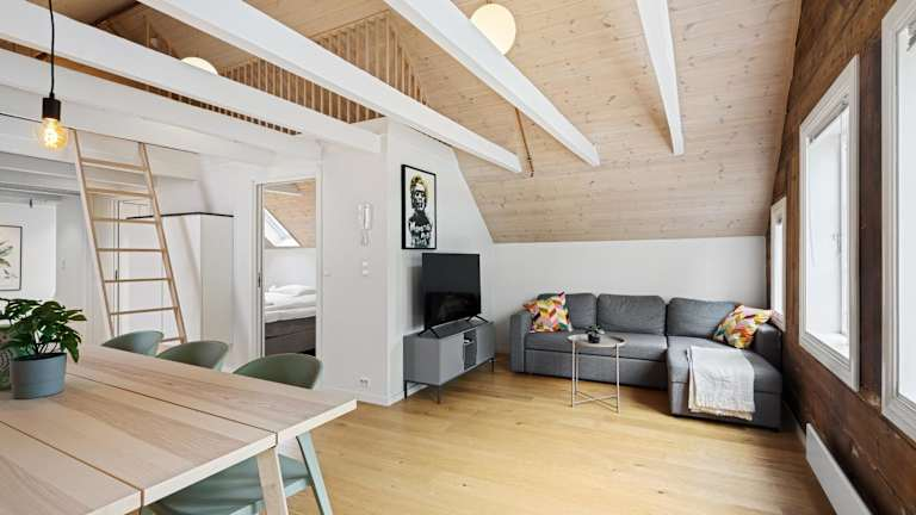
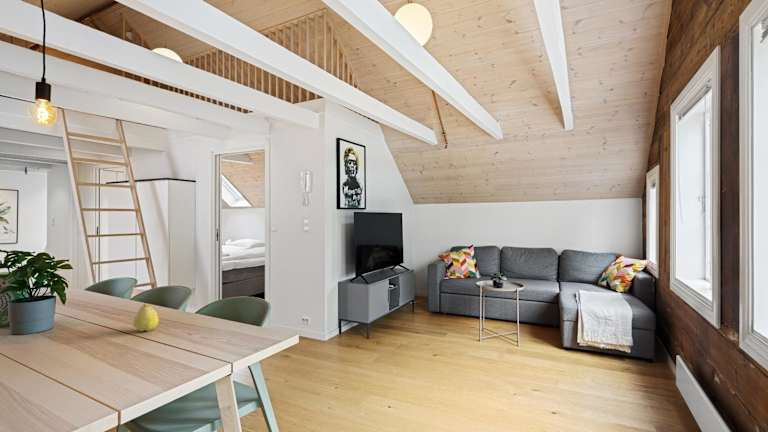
+ fruit (146, 316)
